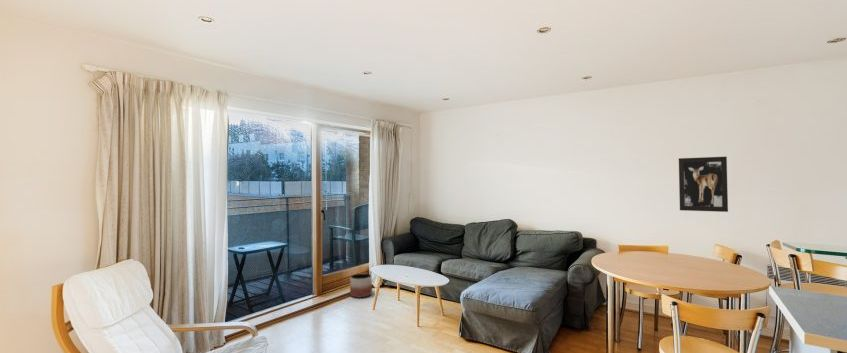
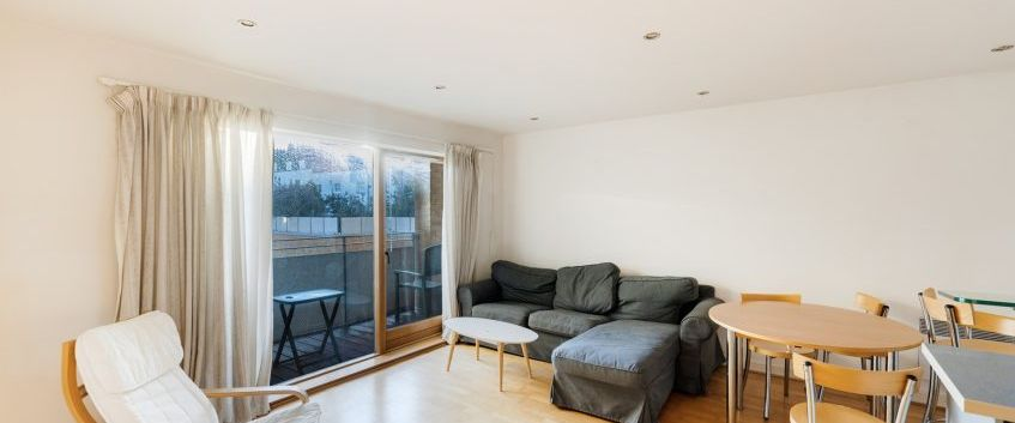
- planter (361, 285)
- wall art (702, 184)
